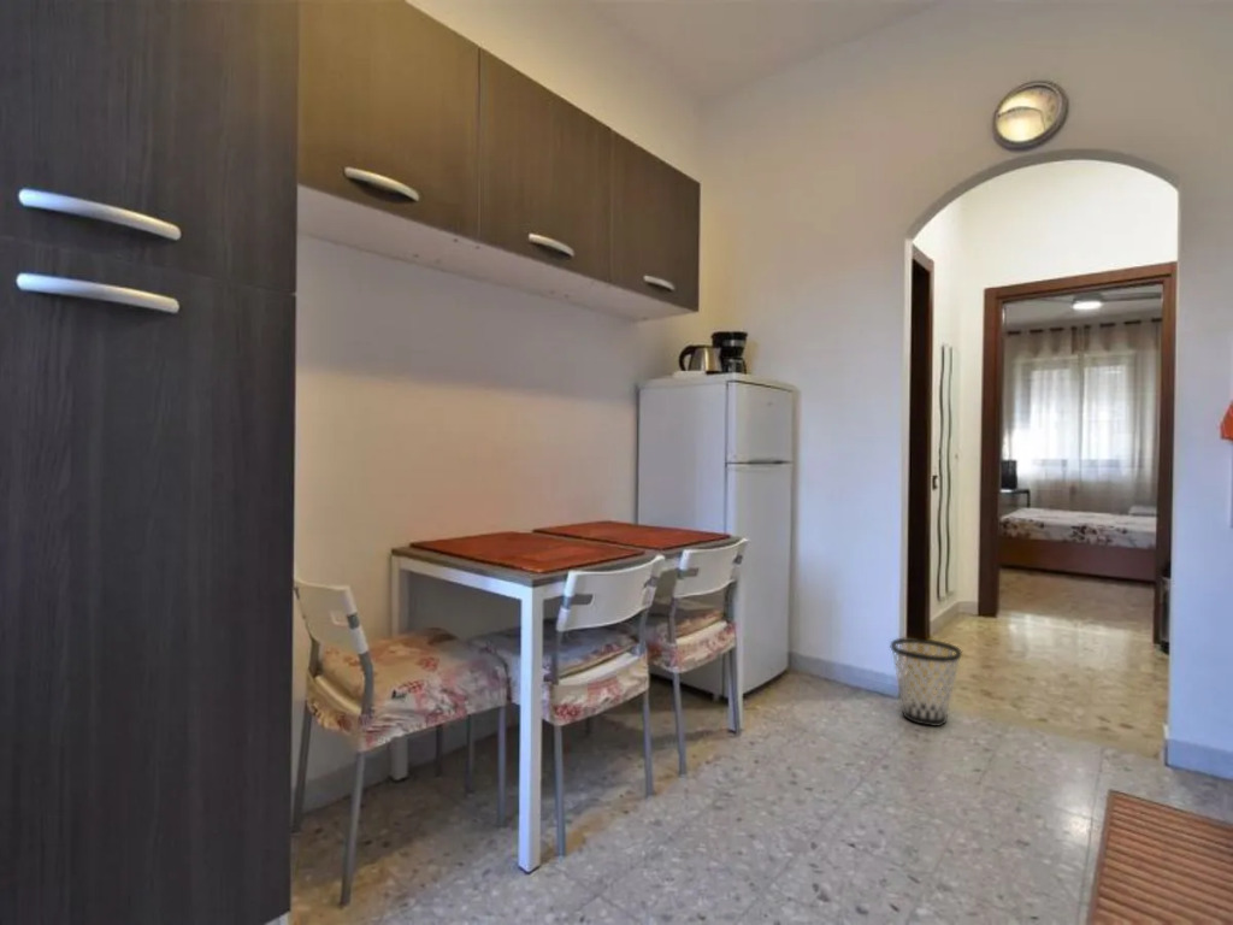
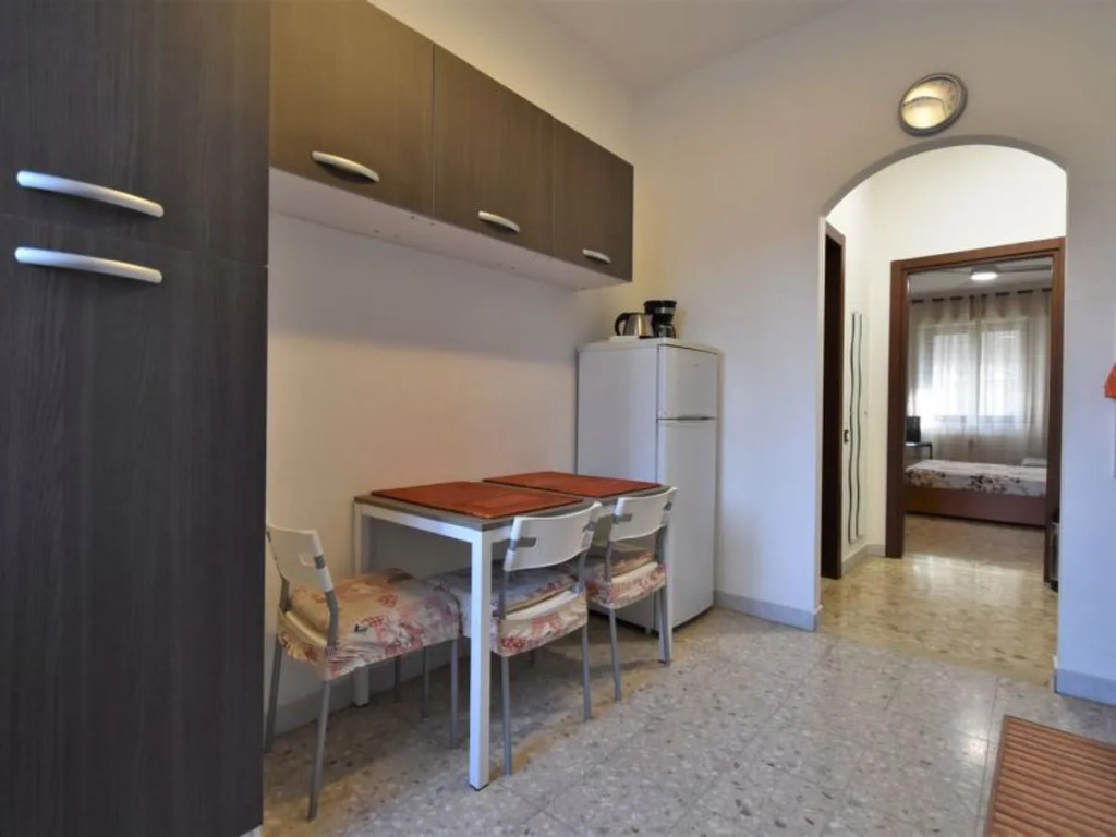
- wastebasket (925, 682)
